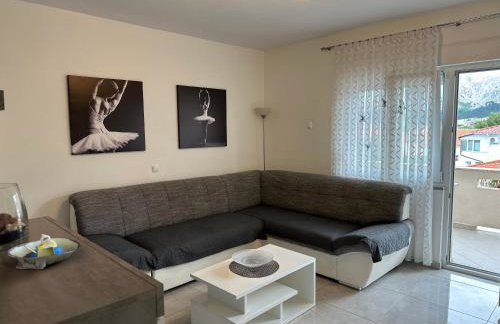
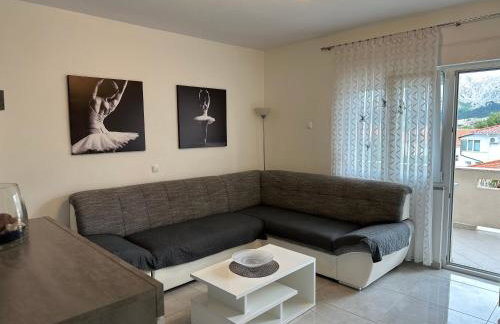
- decorative bowl (45, 248)
